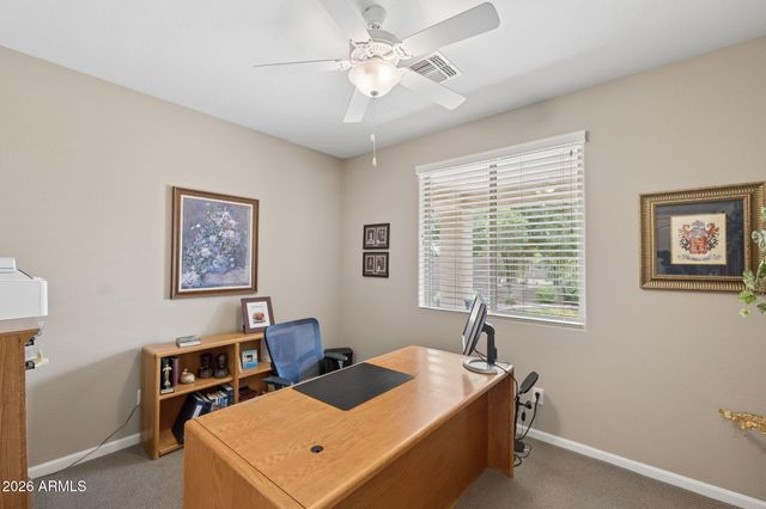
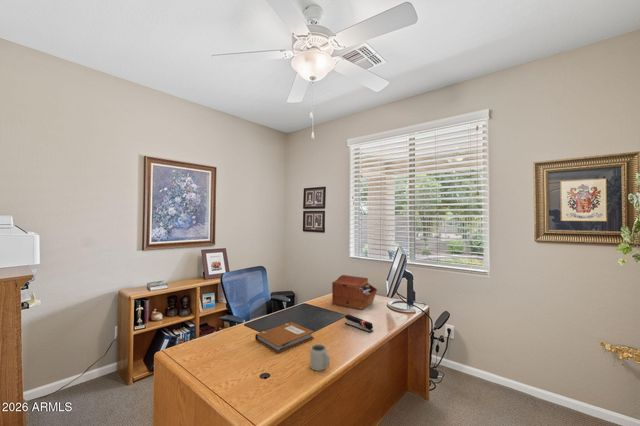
+ cup (320, 357)
+ notebook (285, 335)
+ sewing box (354, 291)
+ stapler (358, 322)
